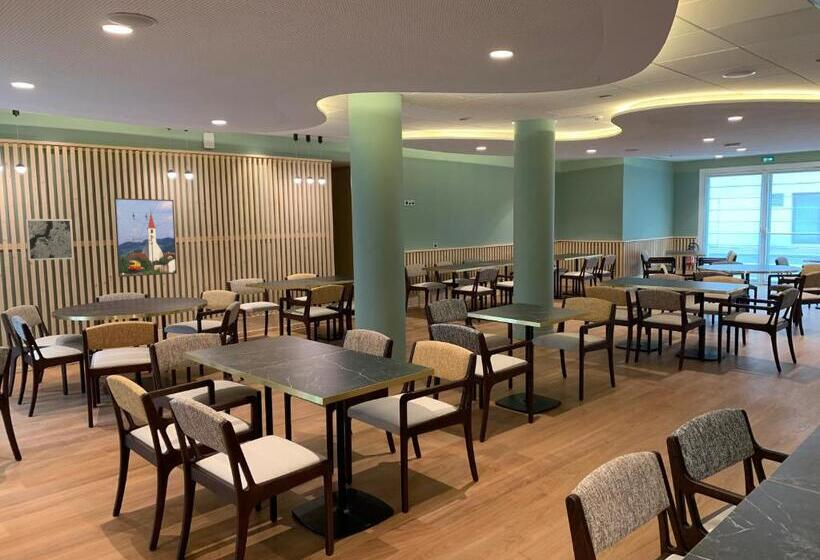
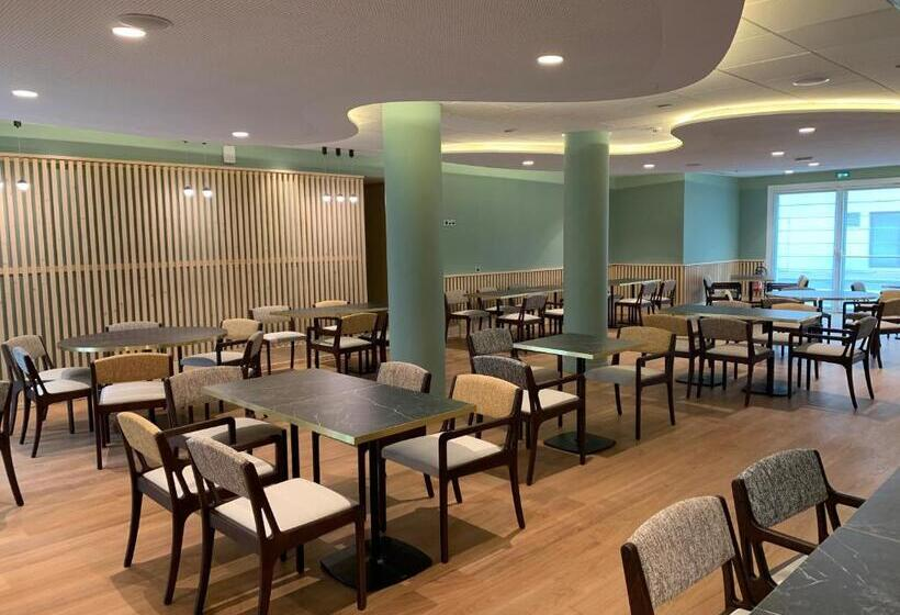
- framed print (146, 237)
- wall art (50, 239)
